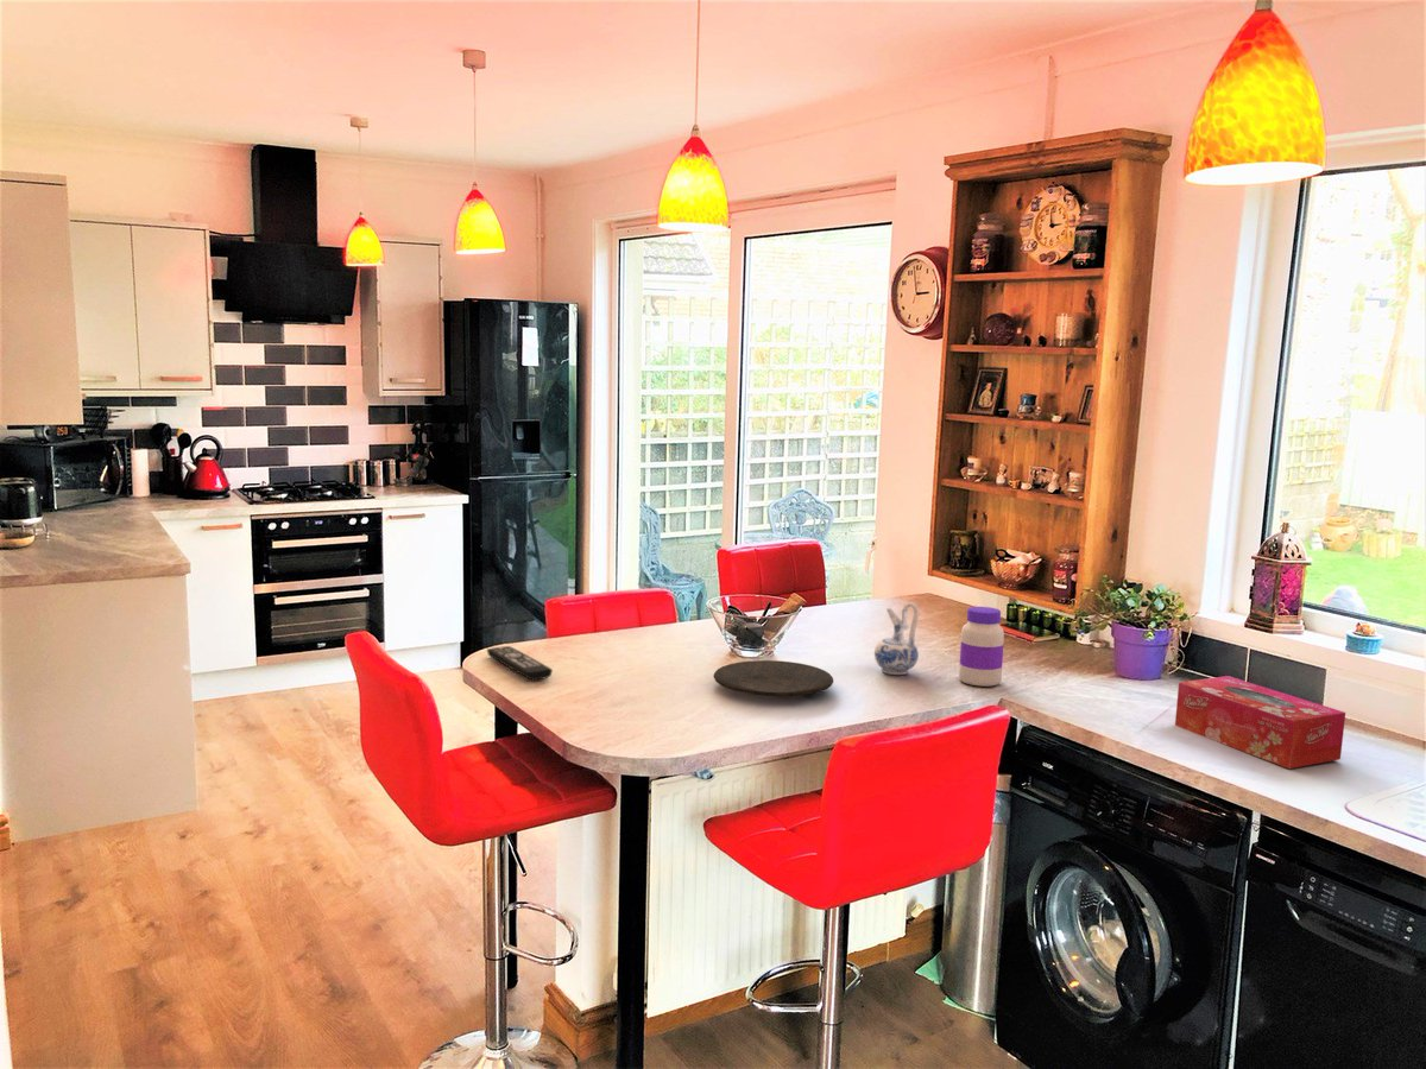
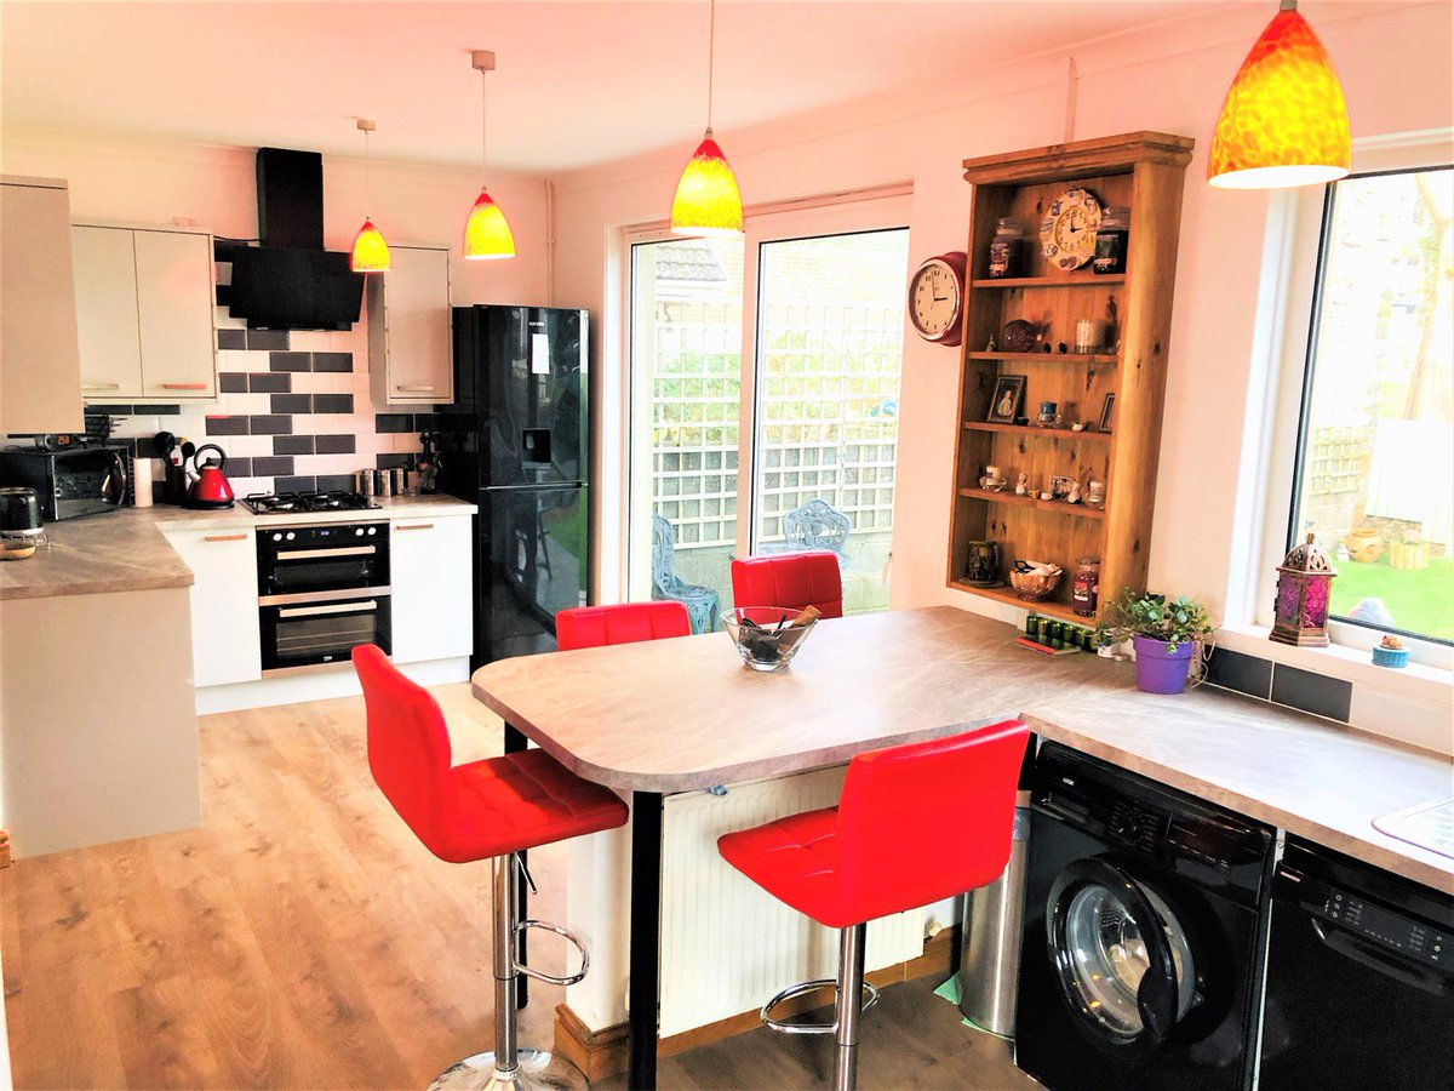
- jar (982, 645)
- ceramic pitcher (896, 635)
- tissue box (1256, 719)
- remote control (518, 662)
- plate (772, 681)
